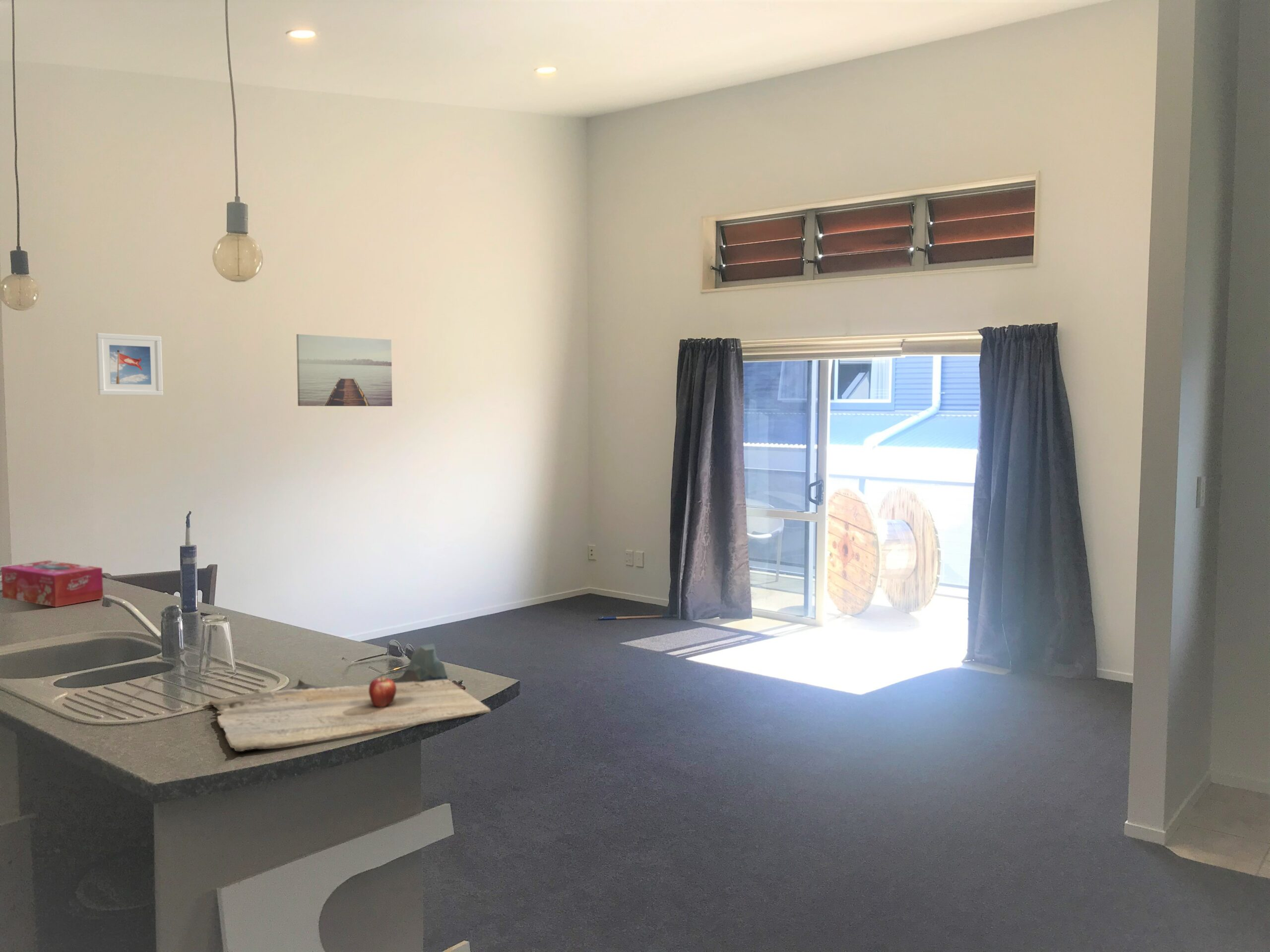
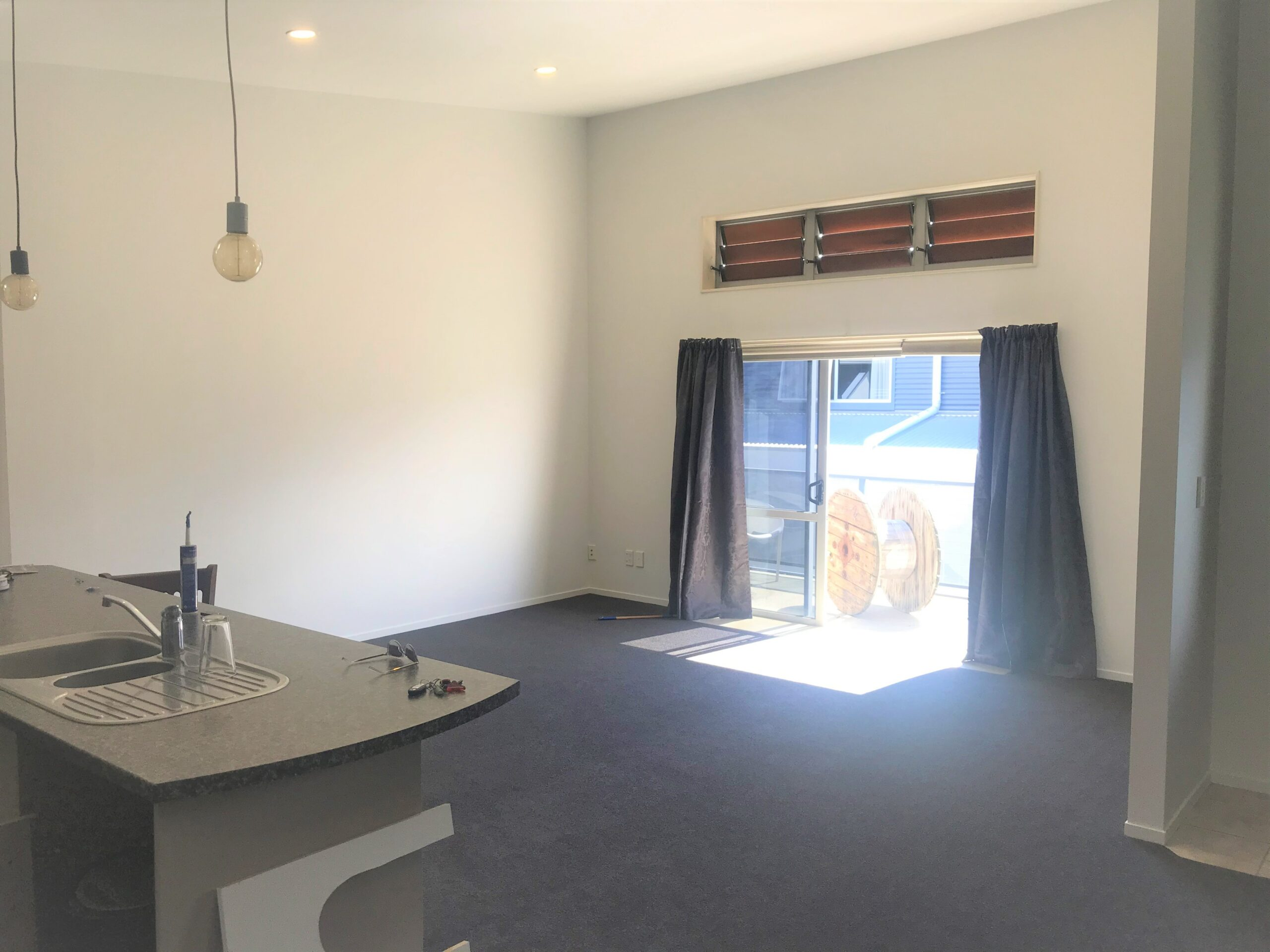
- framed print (130, 365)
- cutting board (347, 692)
- wall art (346, 371)
- tissue box (52, 583)
